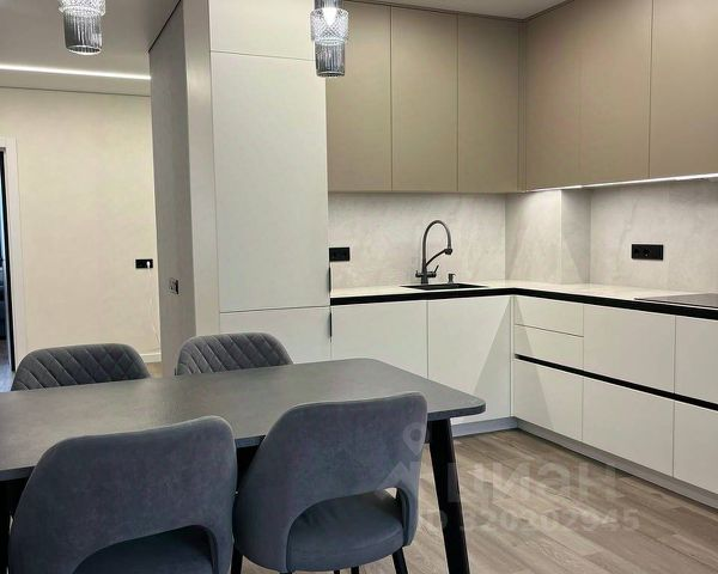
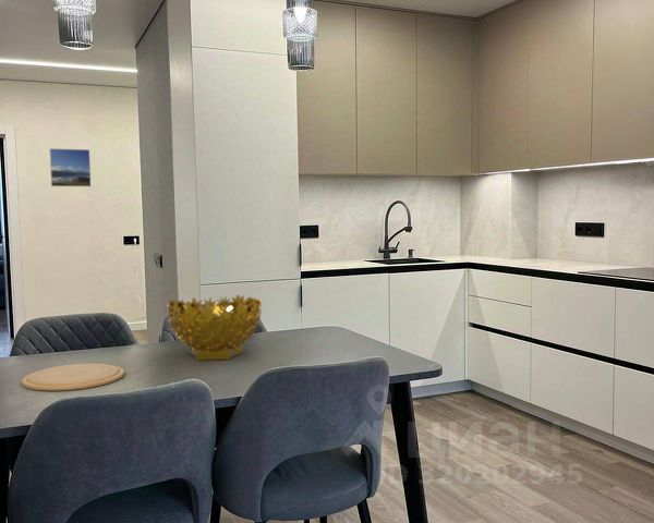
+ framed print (70, 168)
+ plate (74, 375)
+ decorative bowl (215, 326)
